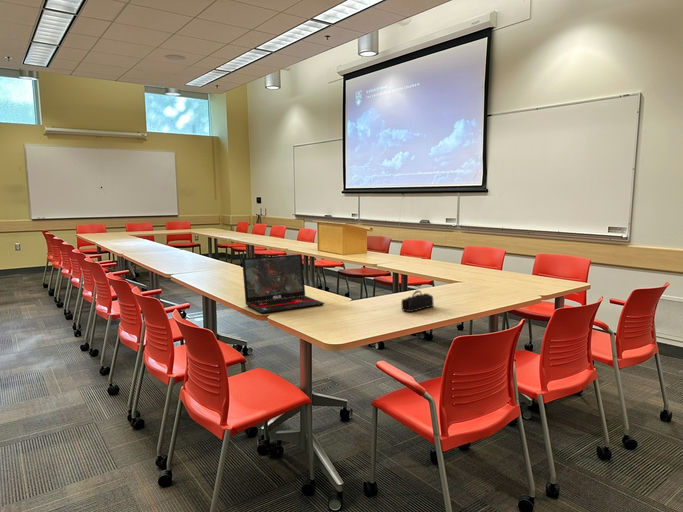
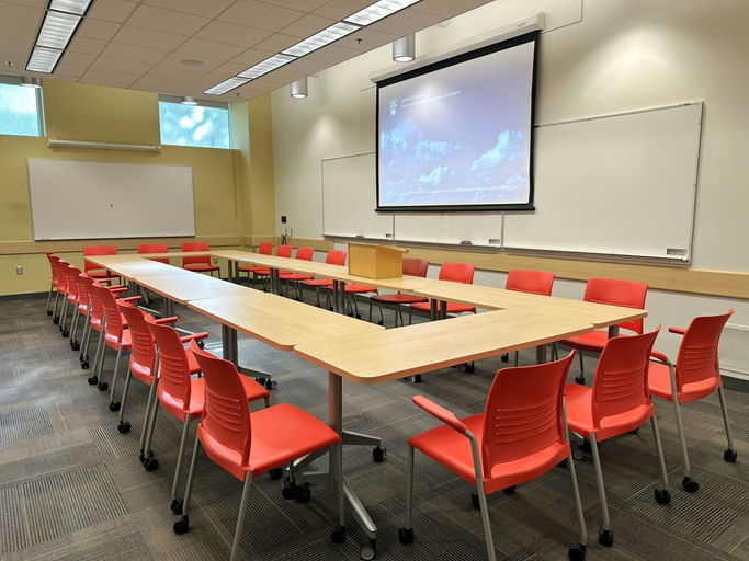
- pencil case (417, 299)
- laptop (283, 281)
